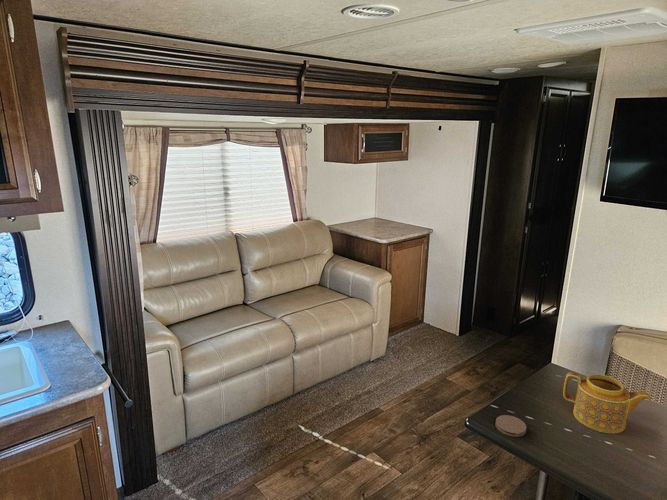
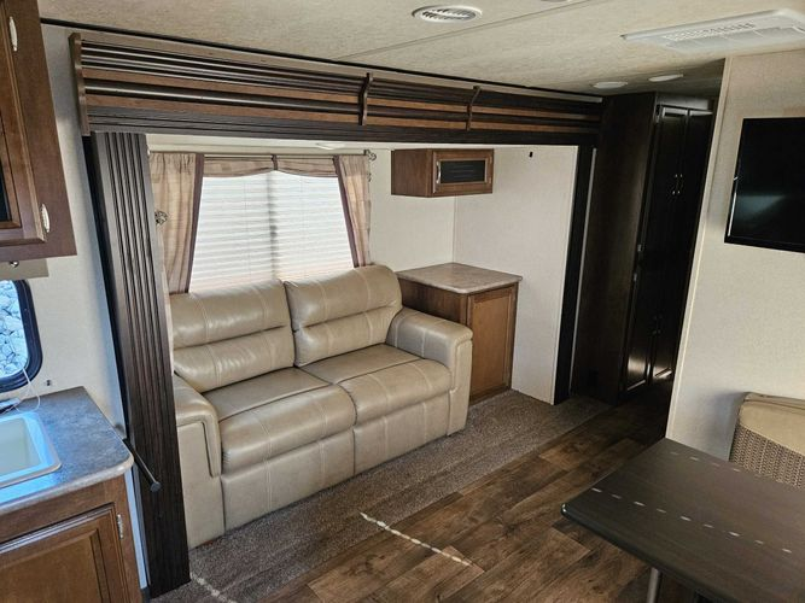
- coaster (510, 425)
- teapot (603, 401)
